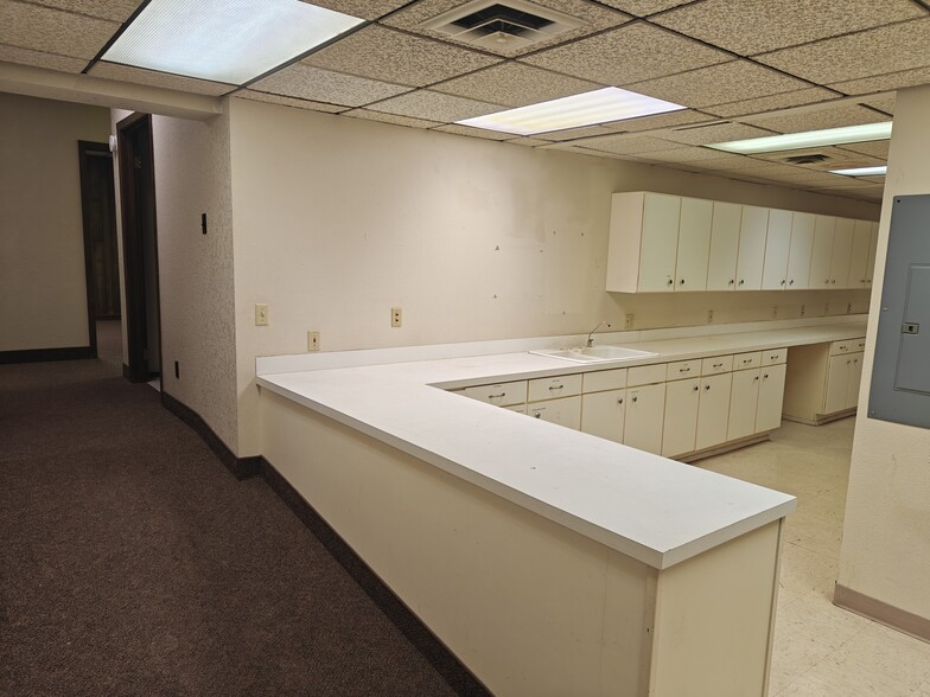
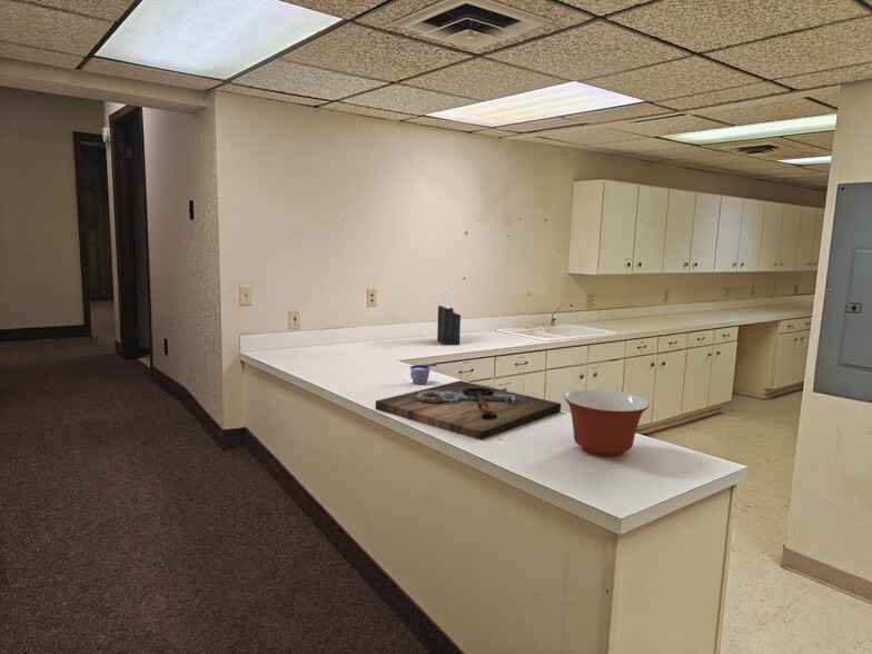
+ cutting board (468, 400)
+ knife block (450, 316)
+ mixing bowl (604, 424)
+ cup (416, 375)
